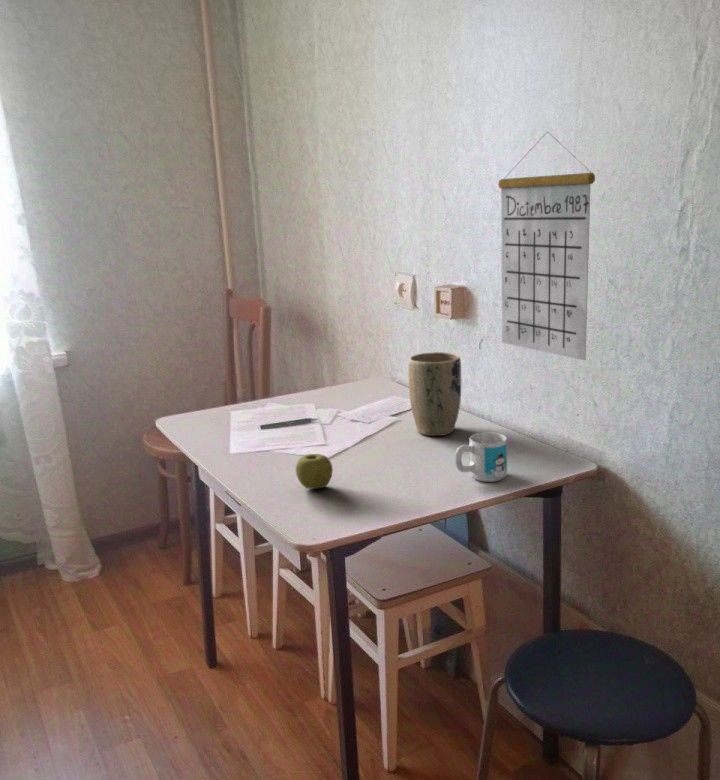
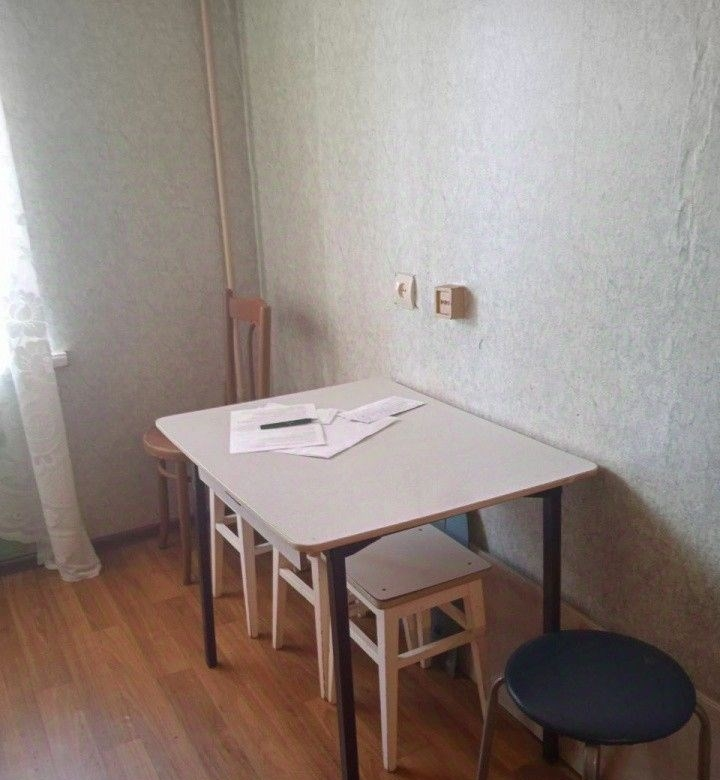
- calendar (542, 245)
- plant pot (435, 394)
- apple (314, 472)
- mug (481, 458)
